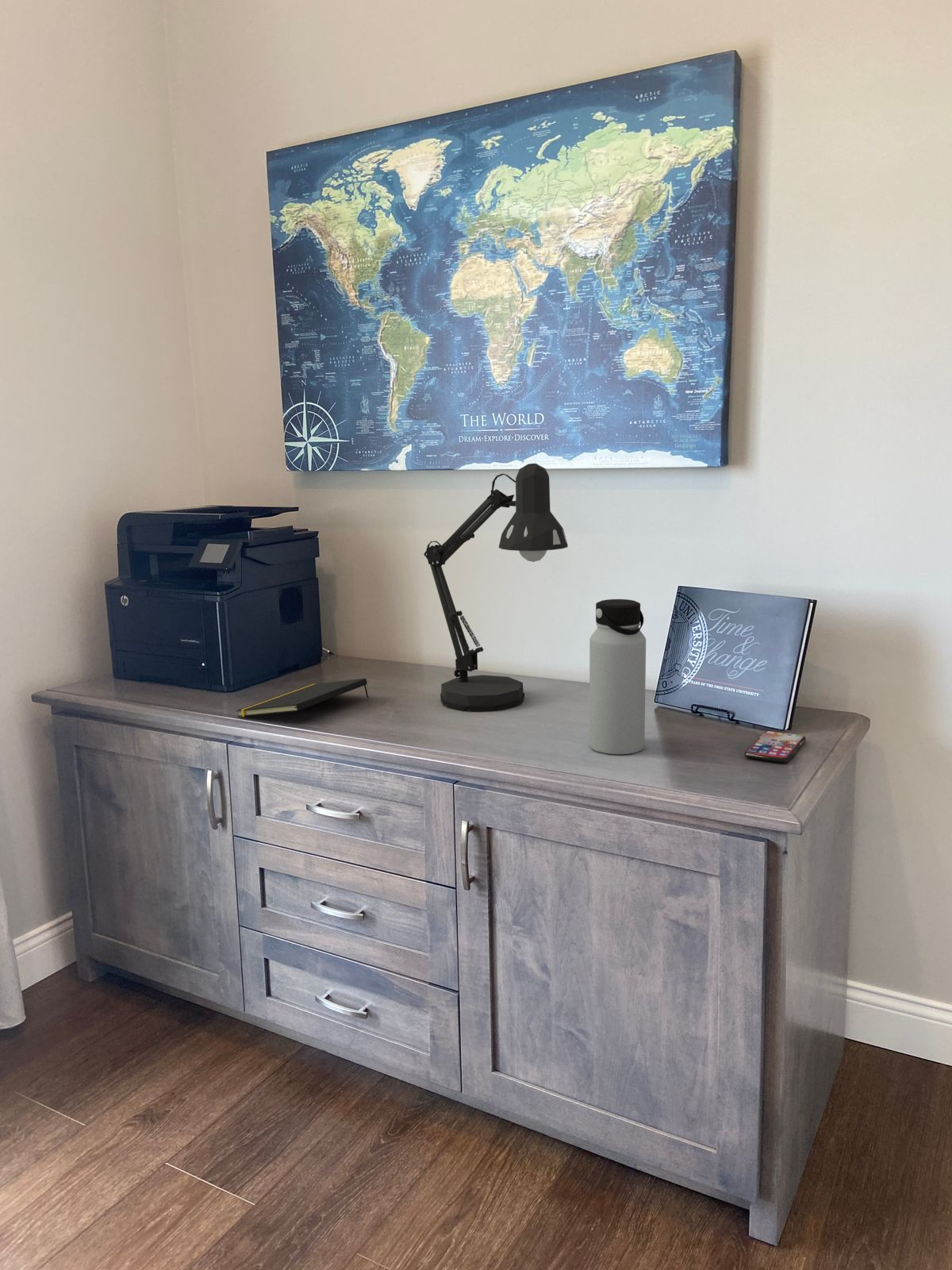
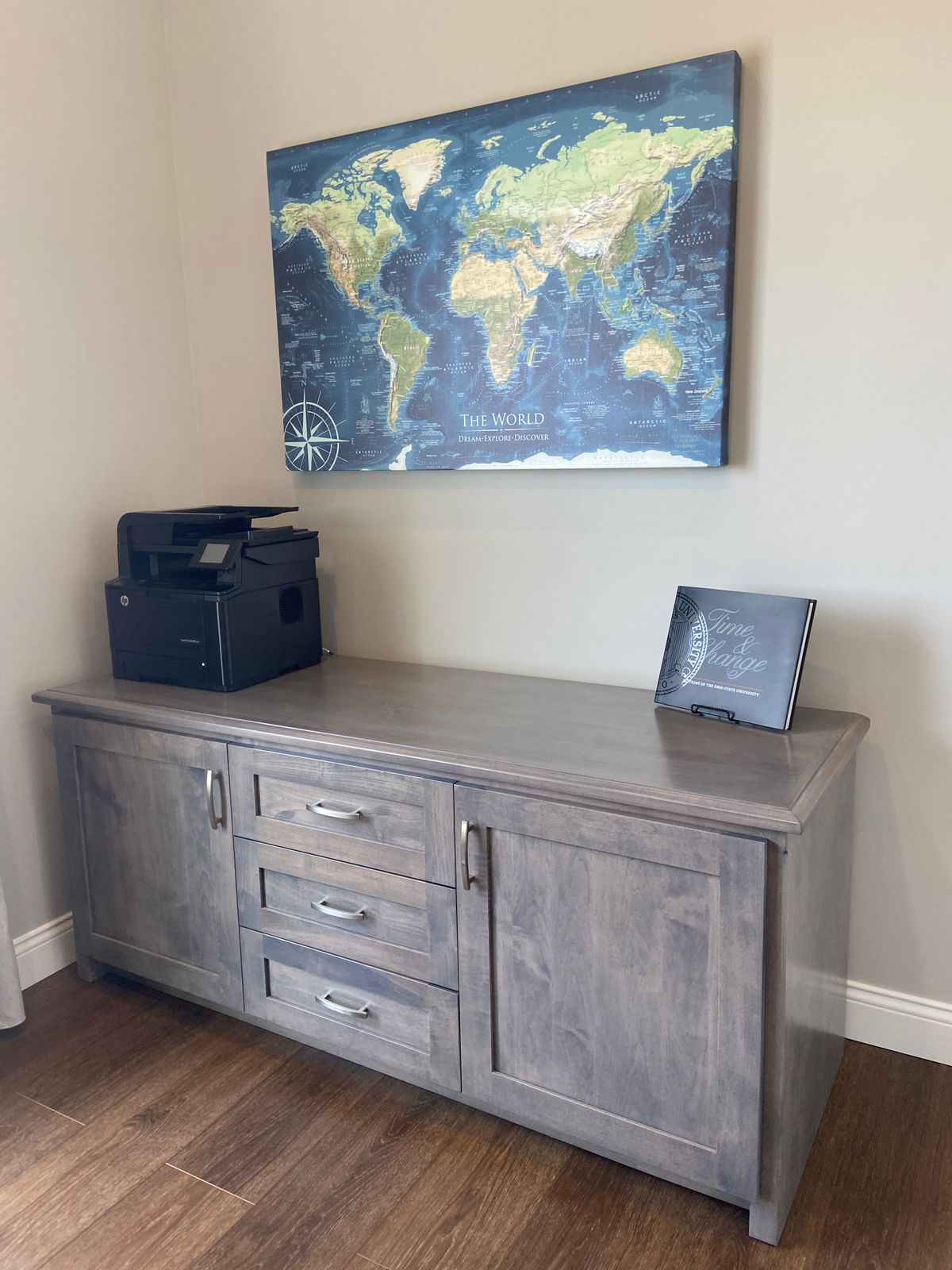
- desk lamp (501, 548)
- notepad (303, 697)
- water bottle (617, 675)
- smartphone (775, 745)
